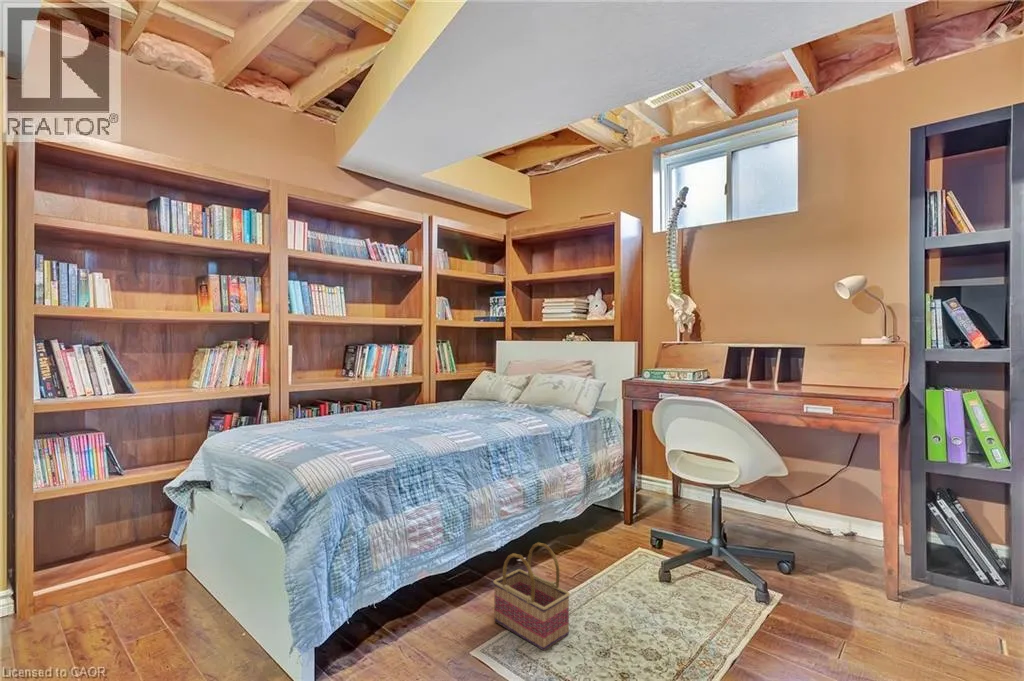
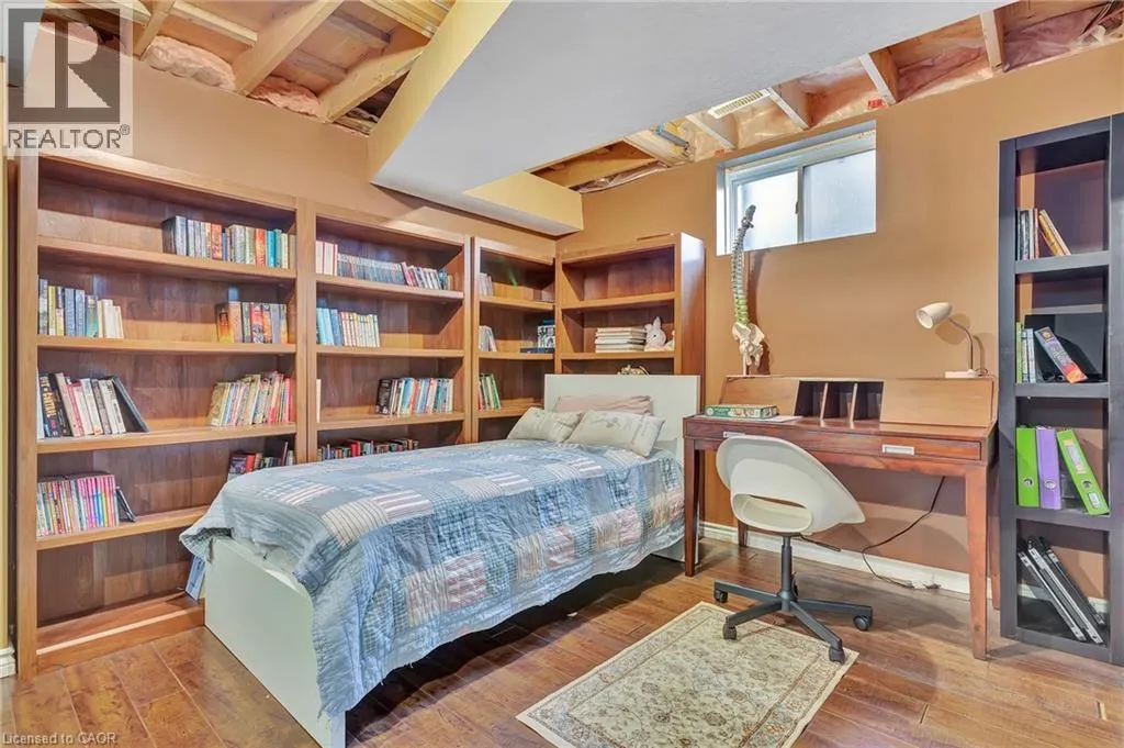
- basket (530, 588)
